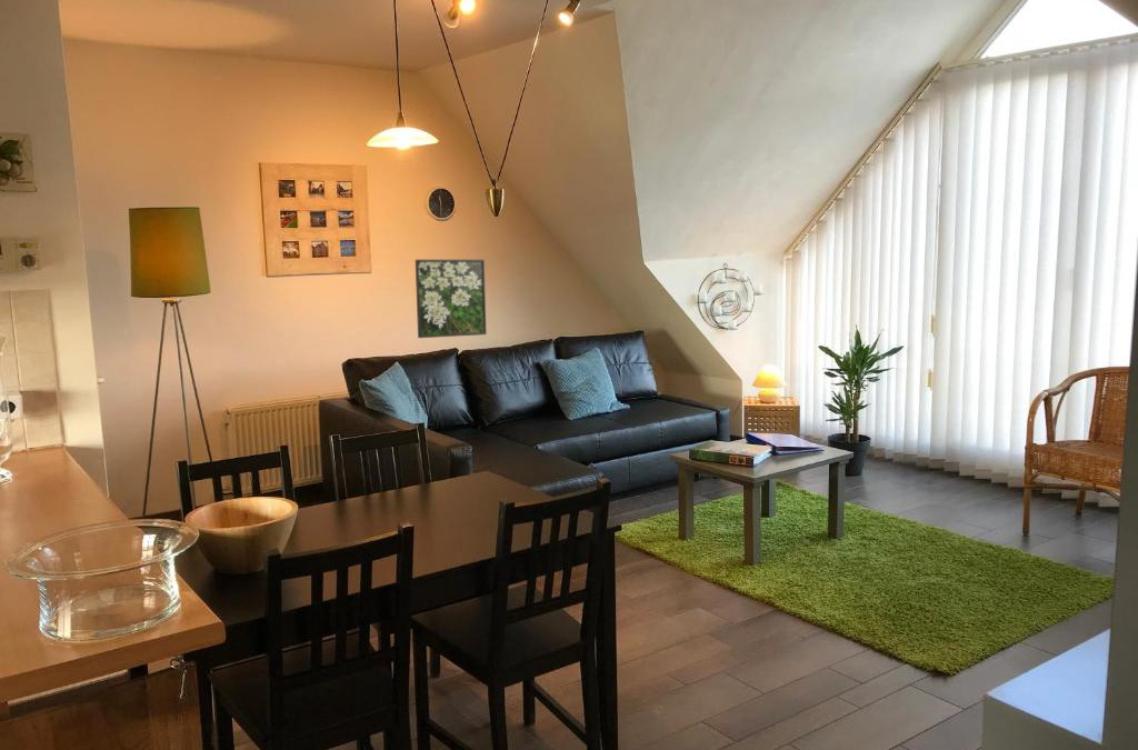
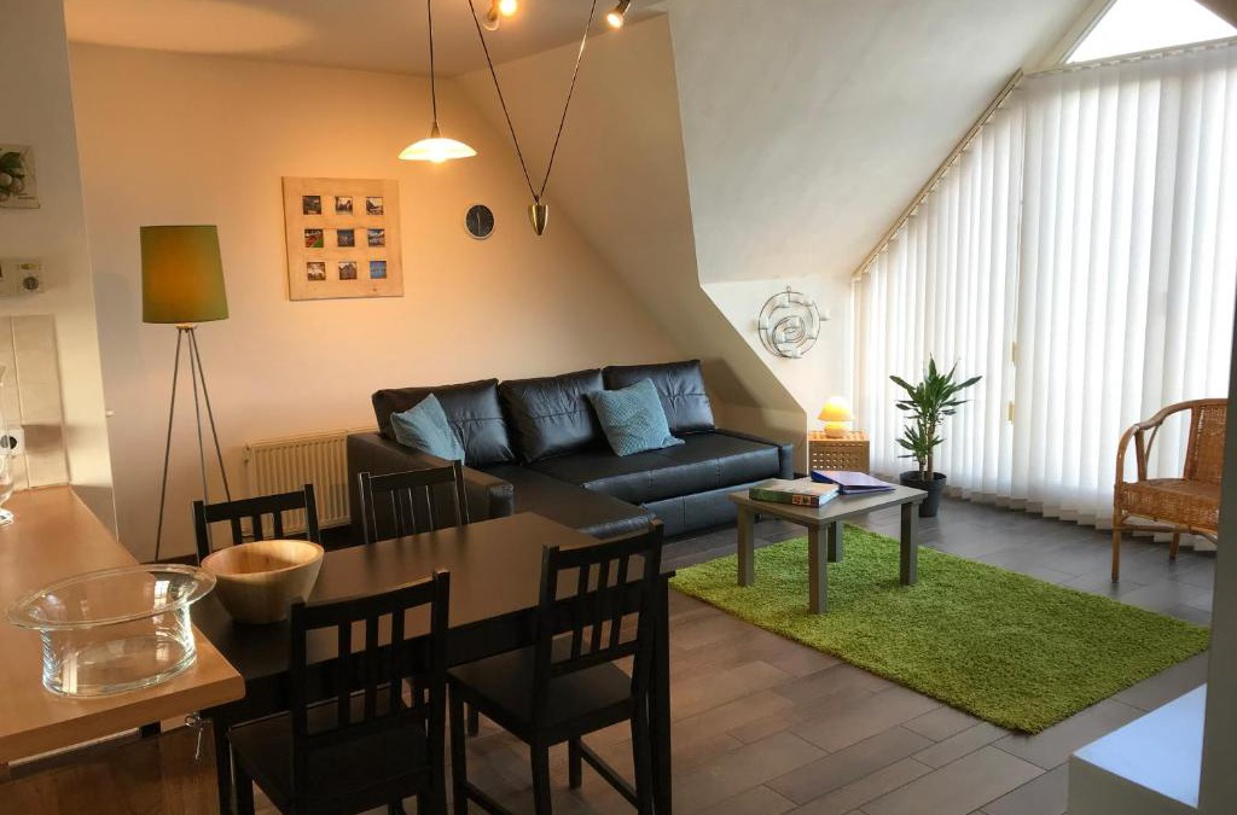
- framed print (451, 298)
